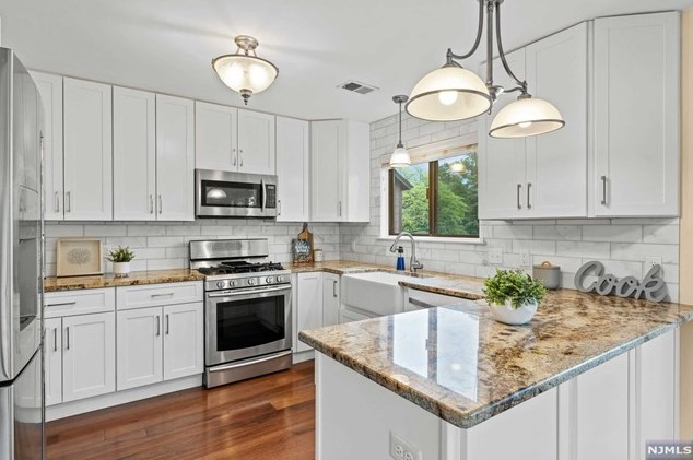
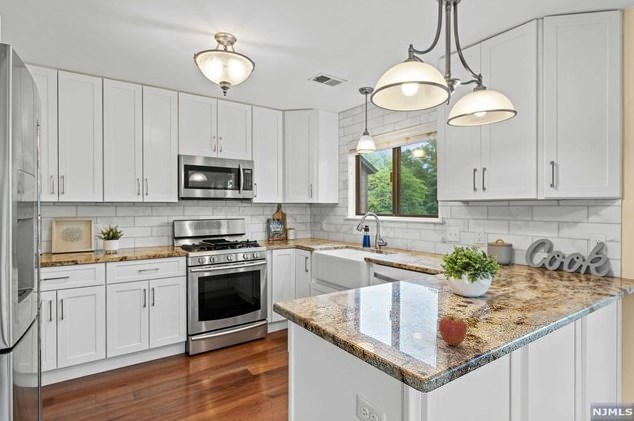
+ fruit (452, 327)
